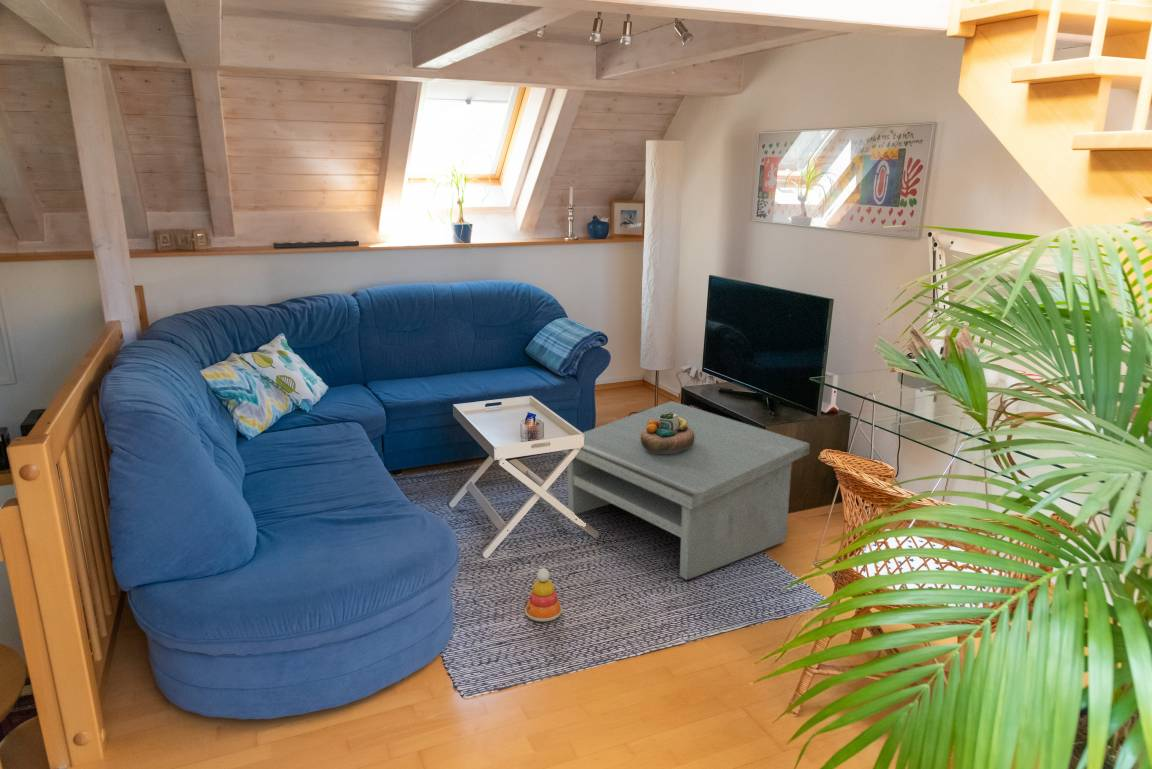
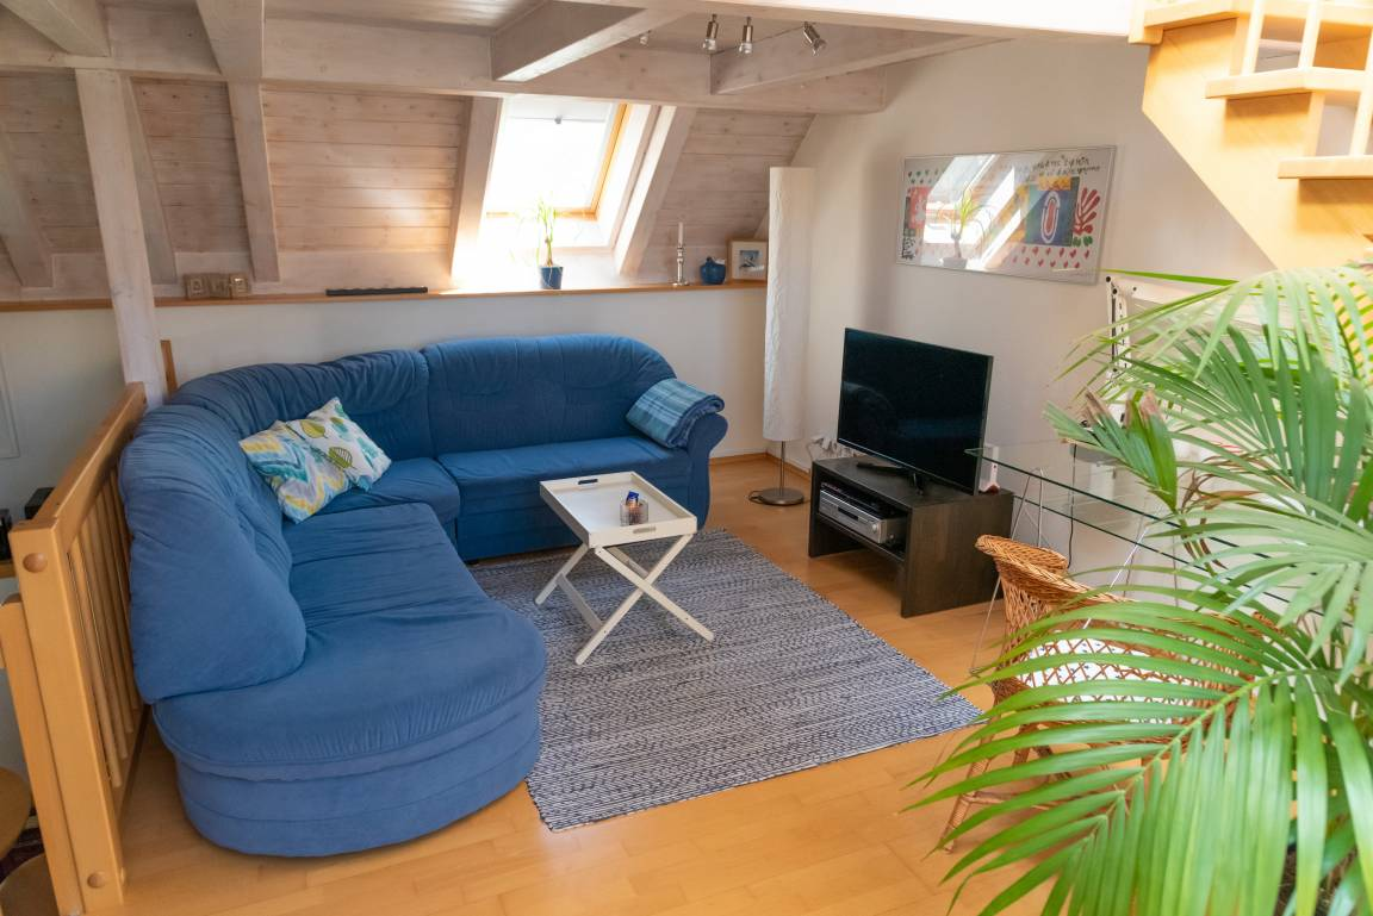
- coffee table (679, 480)
- stacking toy (543, 591)
- decorative bowl (668, 426)
